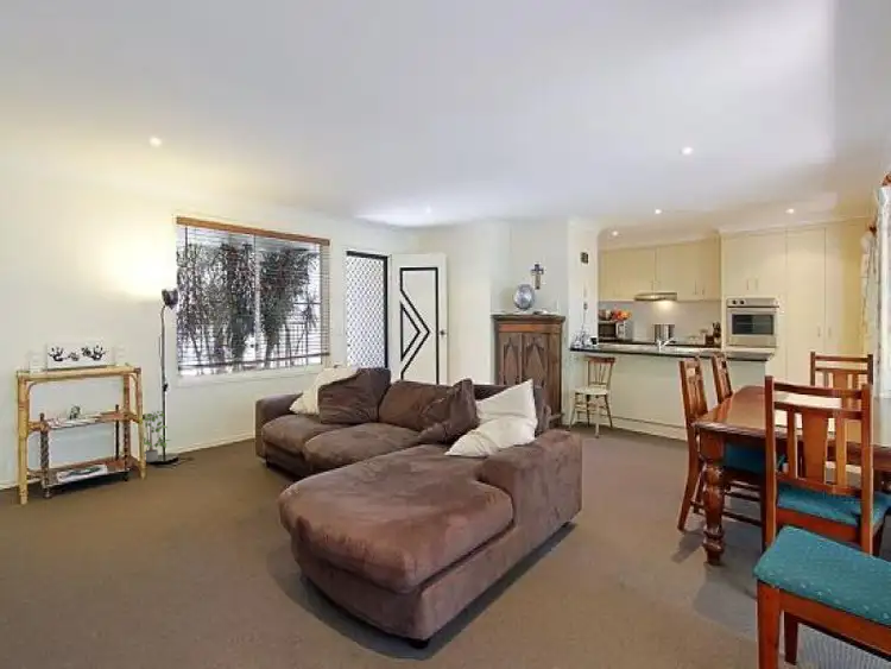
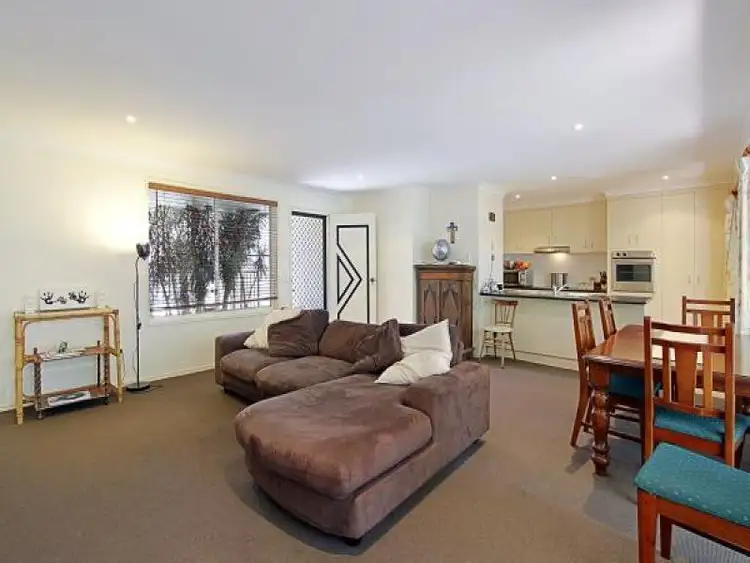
- potted plant (156, 431)
